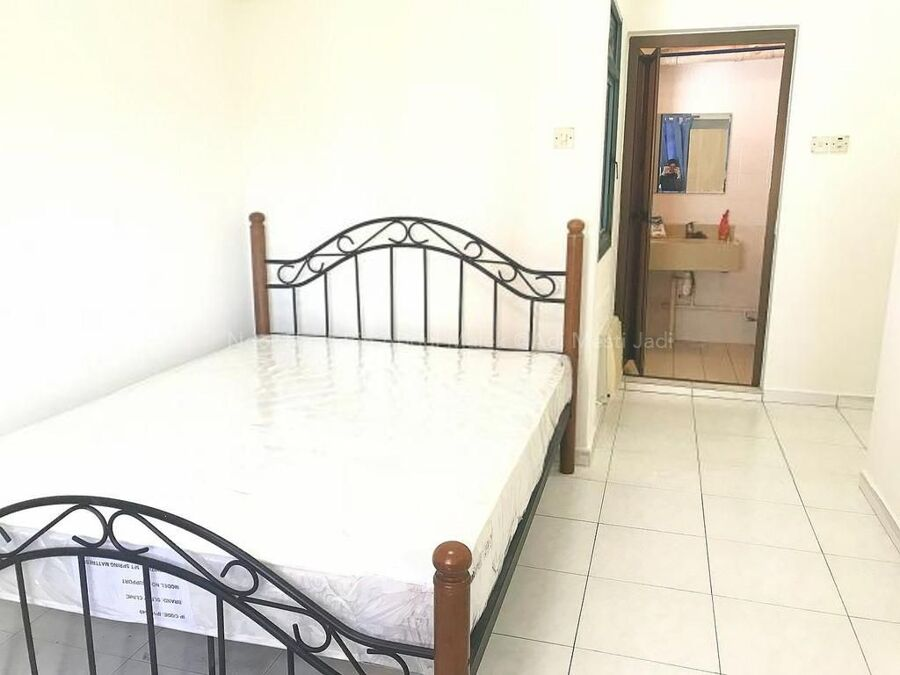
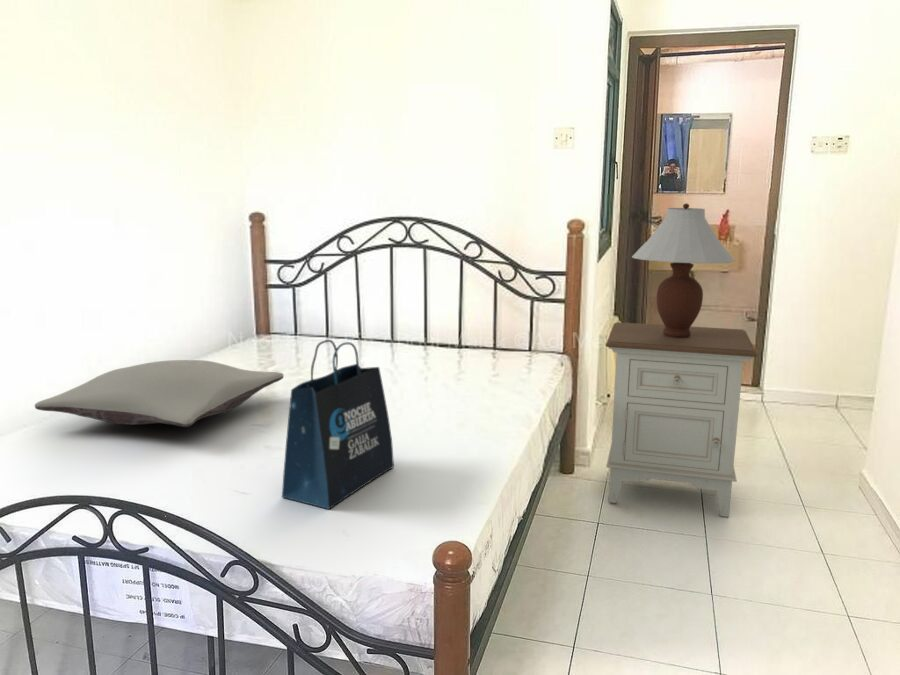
+ nightstand (673, 416)
+ table lamp (681, 270)
+ tote bag (338, 412)
+ pillow (168, 390)
